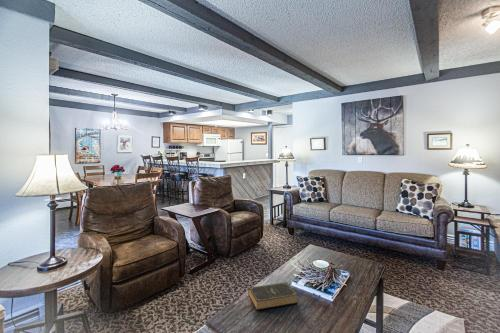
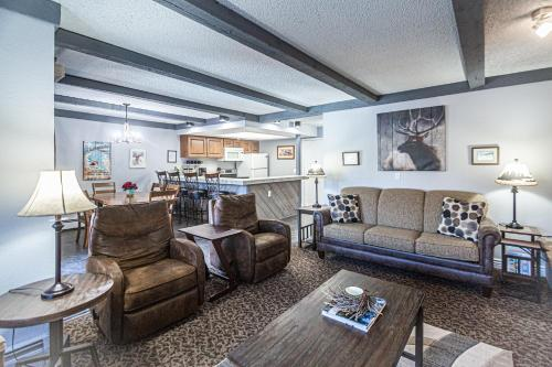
- book (272, 294)
